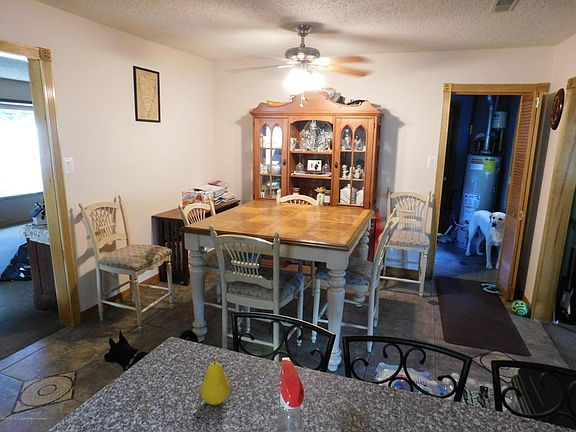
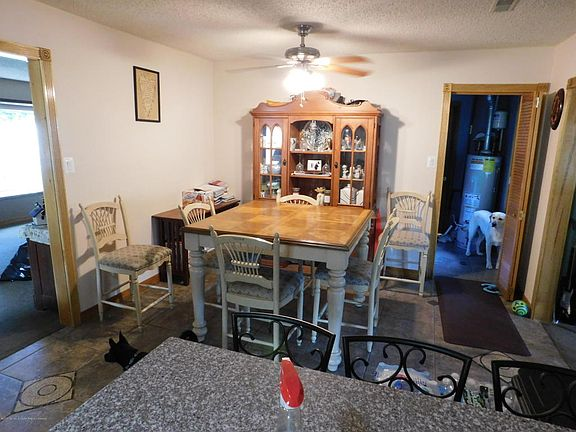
- fruit (215, 379)
